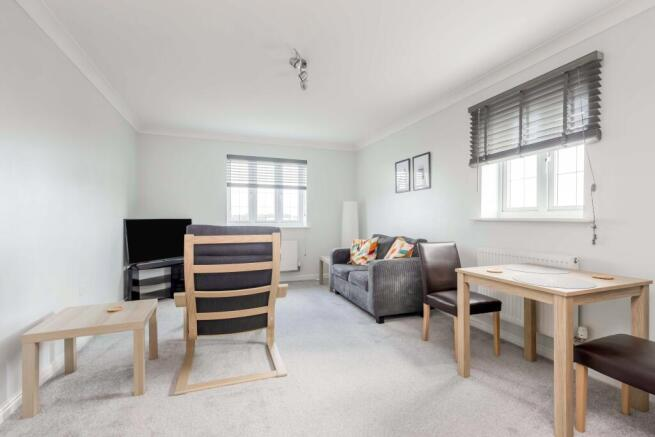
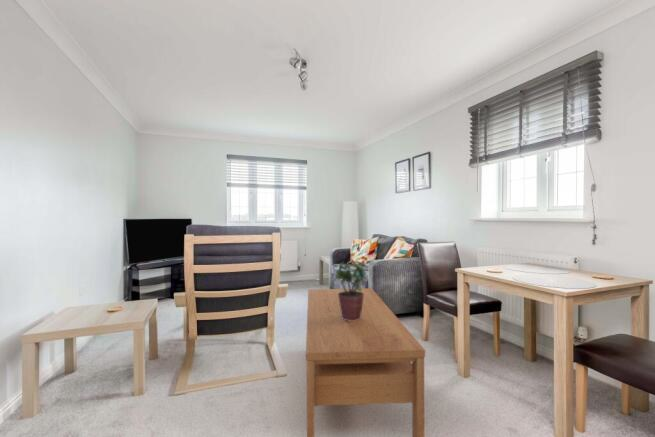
+ potted plant (349, 288)
+ coffee table (349, 350)
